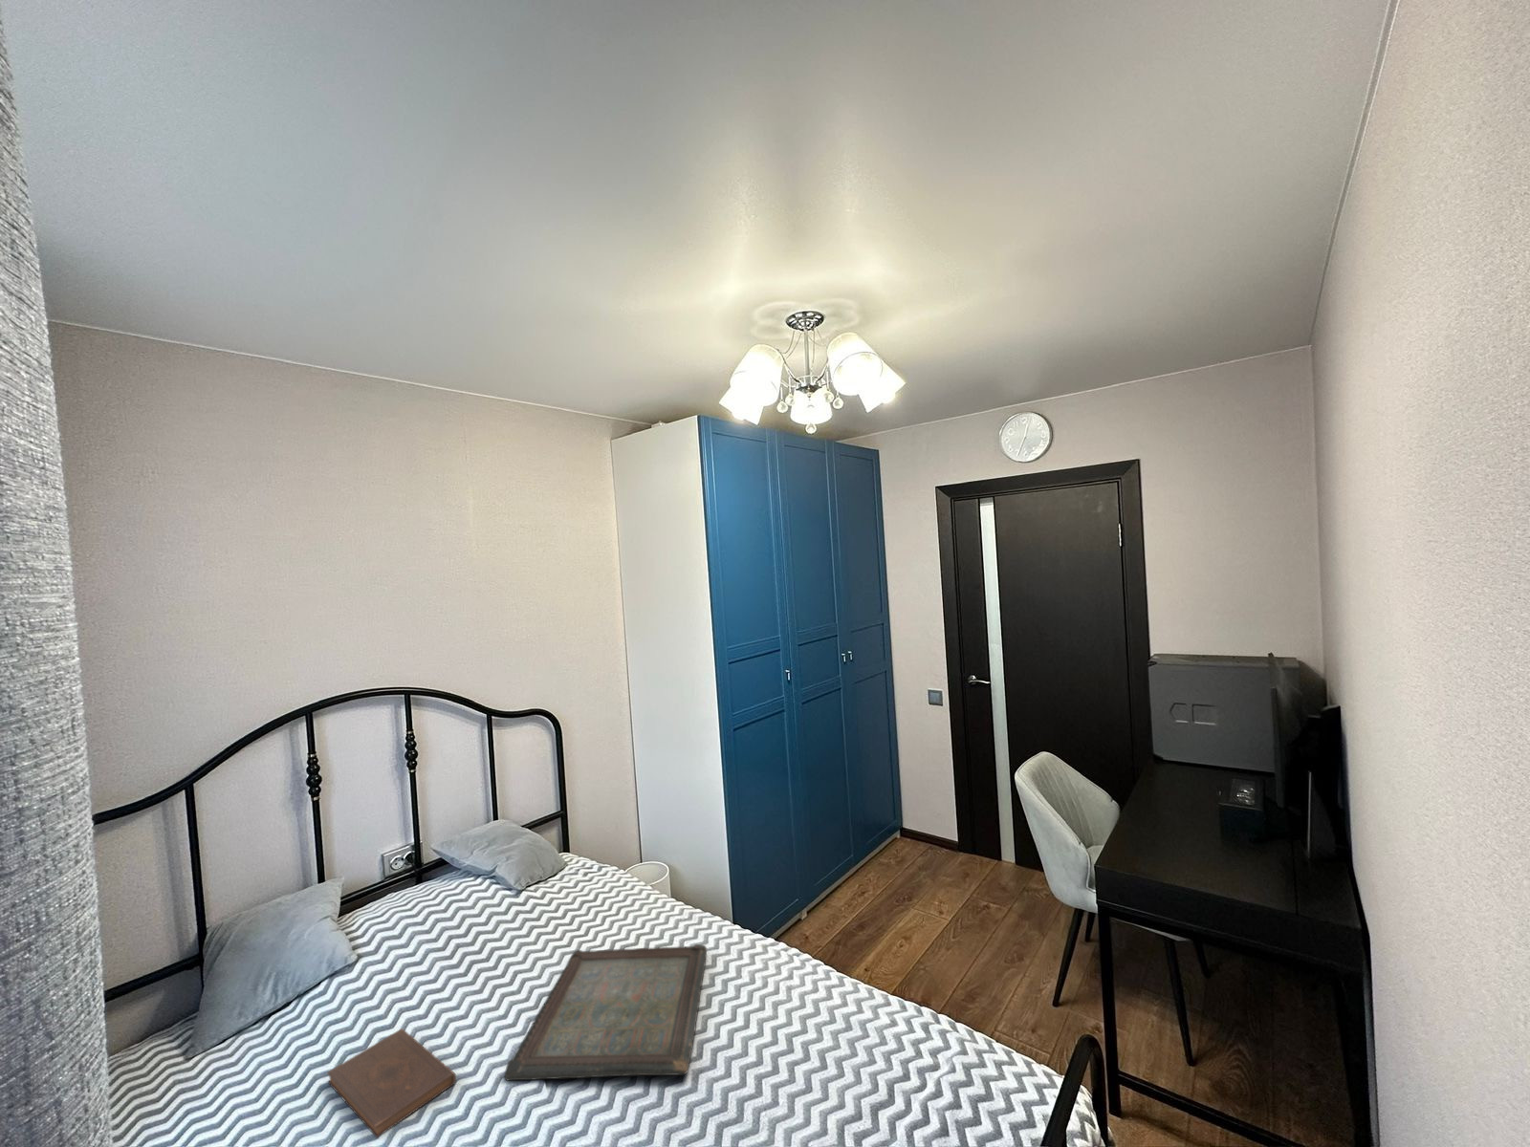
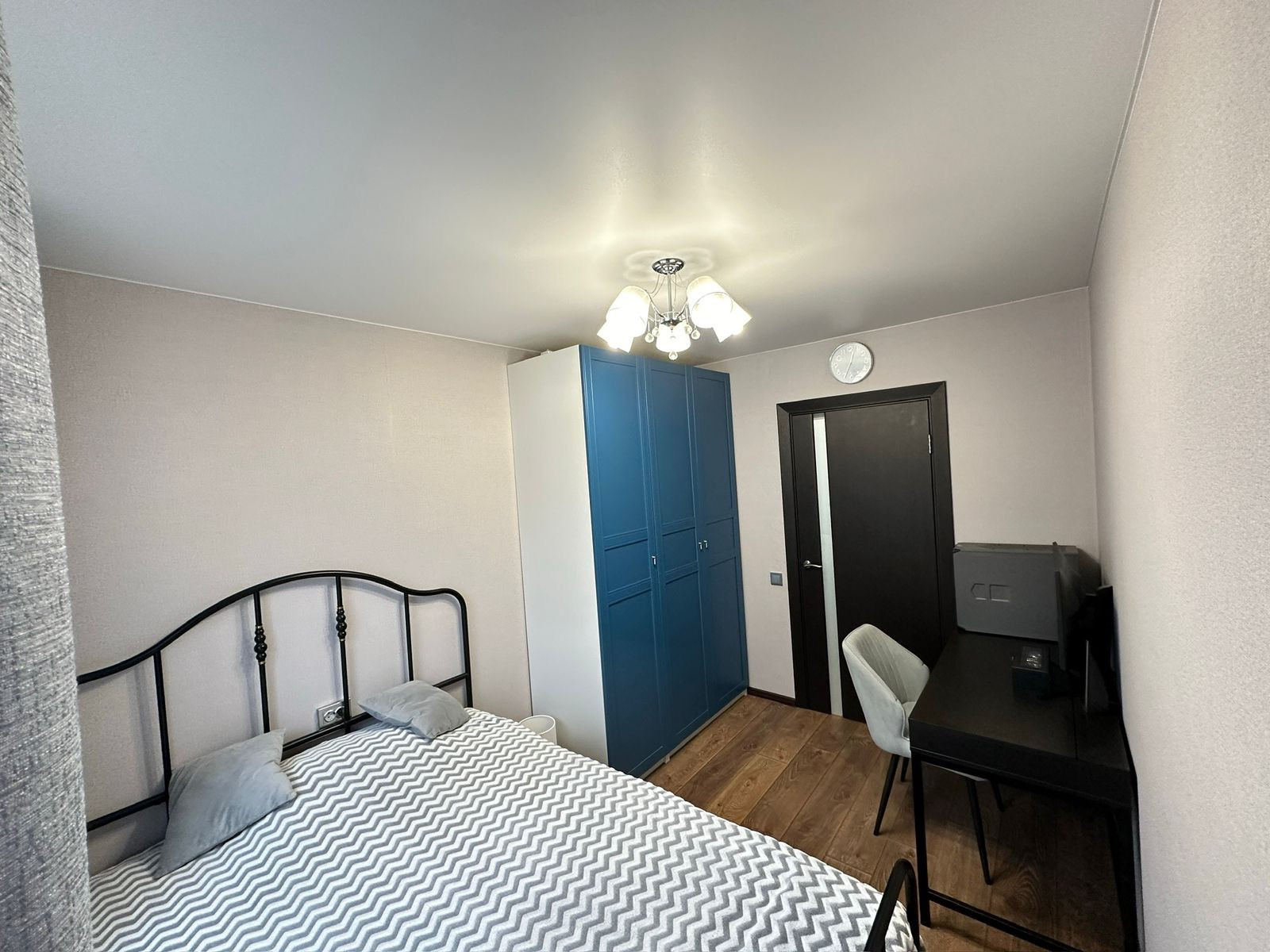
- serving tray (622, 1004)
- book (392, 1077)
